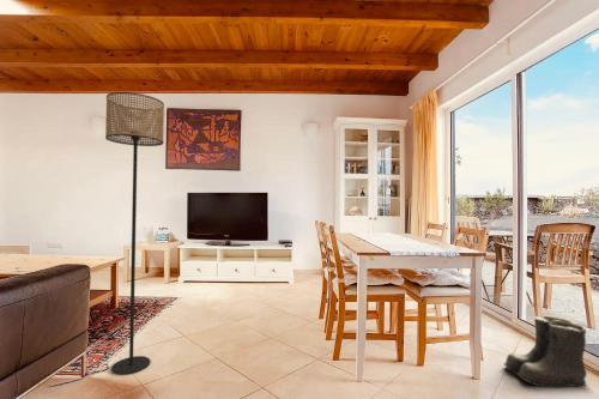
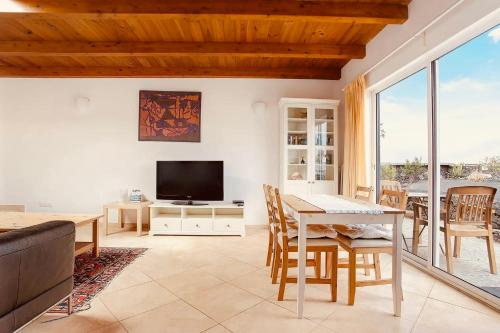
- floor lamp (133, 231)
- boots (544, 347)
